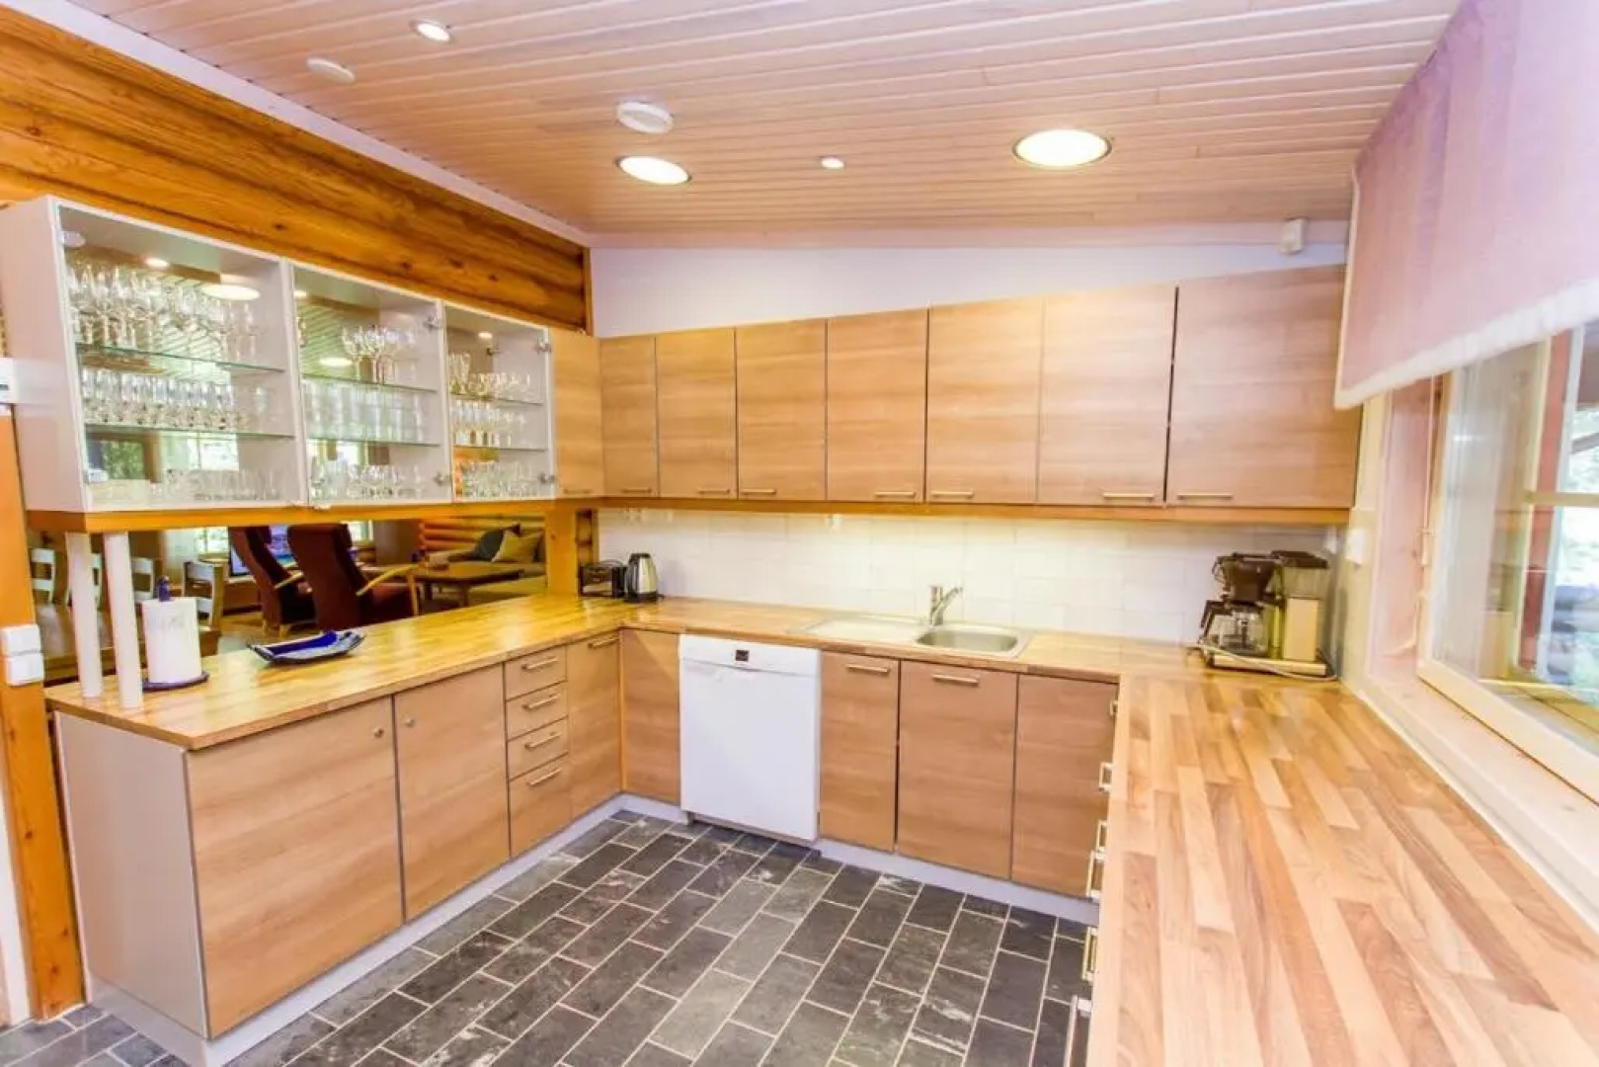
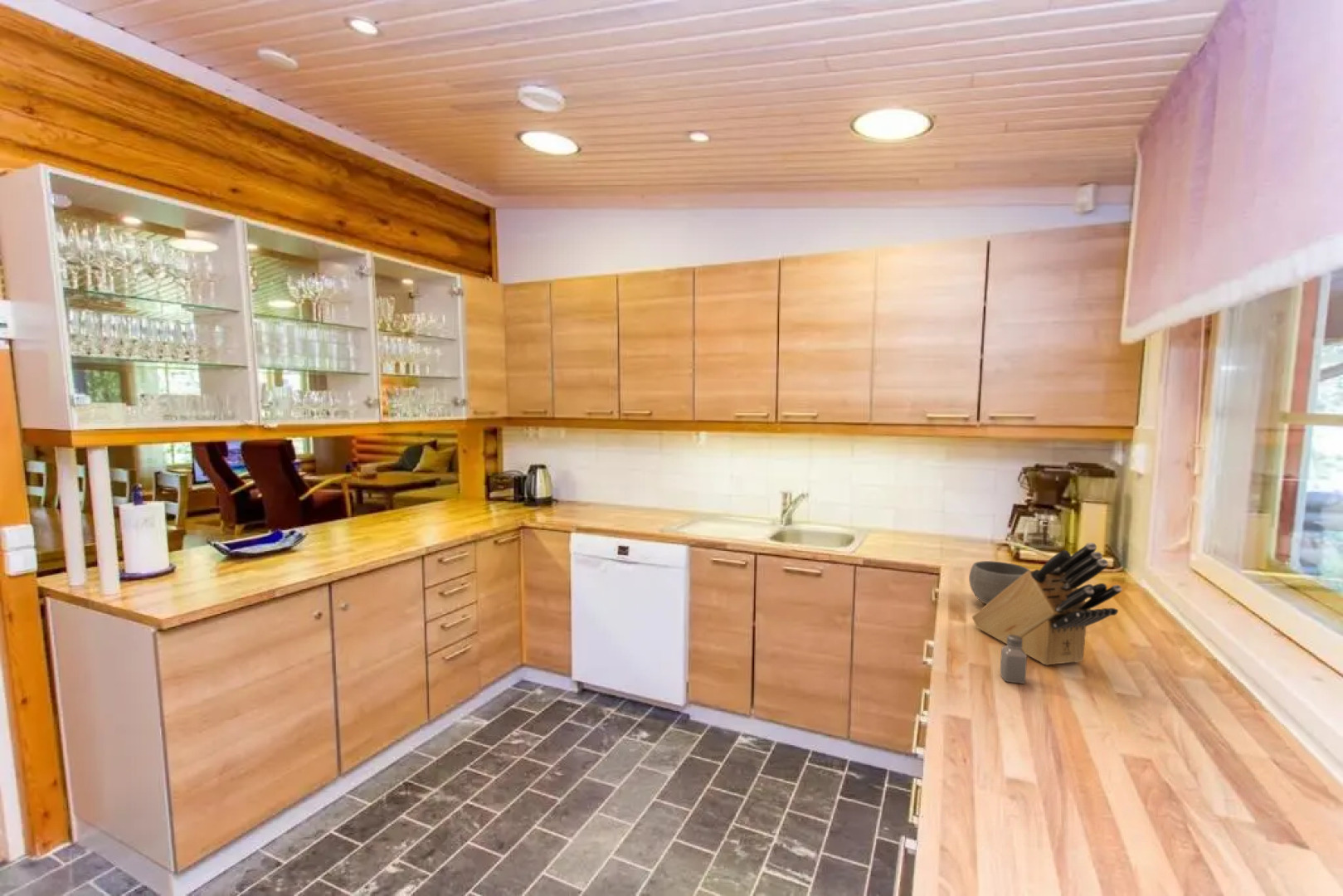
+ knife block (1041, 592)
+ saltshaker (1014, 657)
+ bowl (1000, 587)
